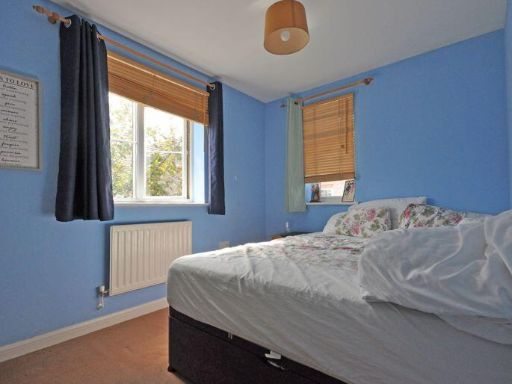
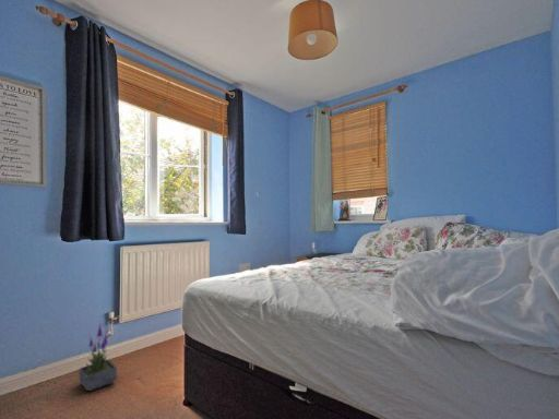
+ potted plant (97, 352)
